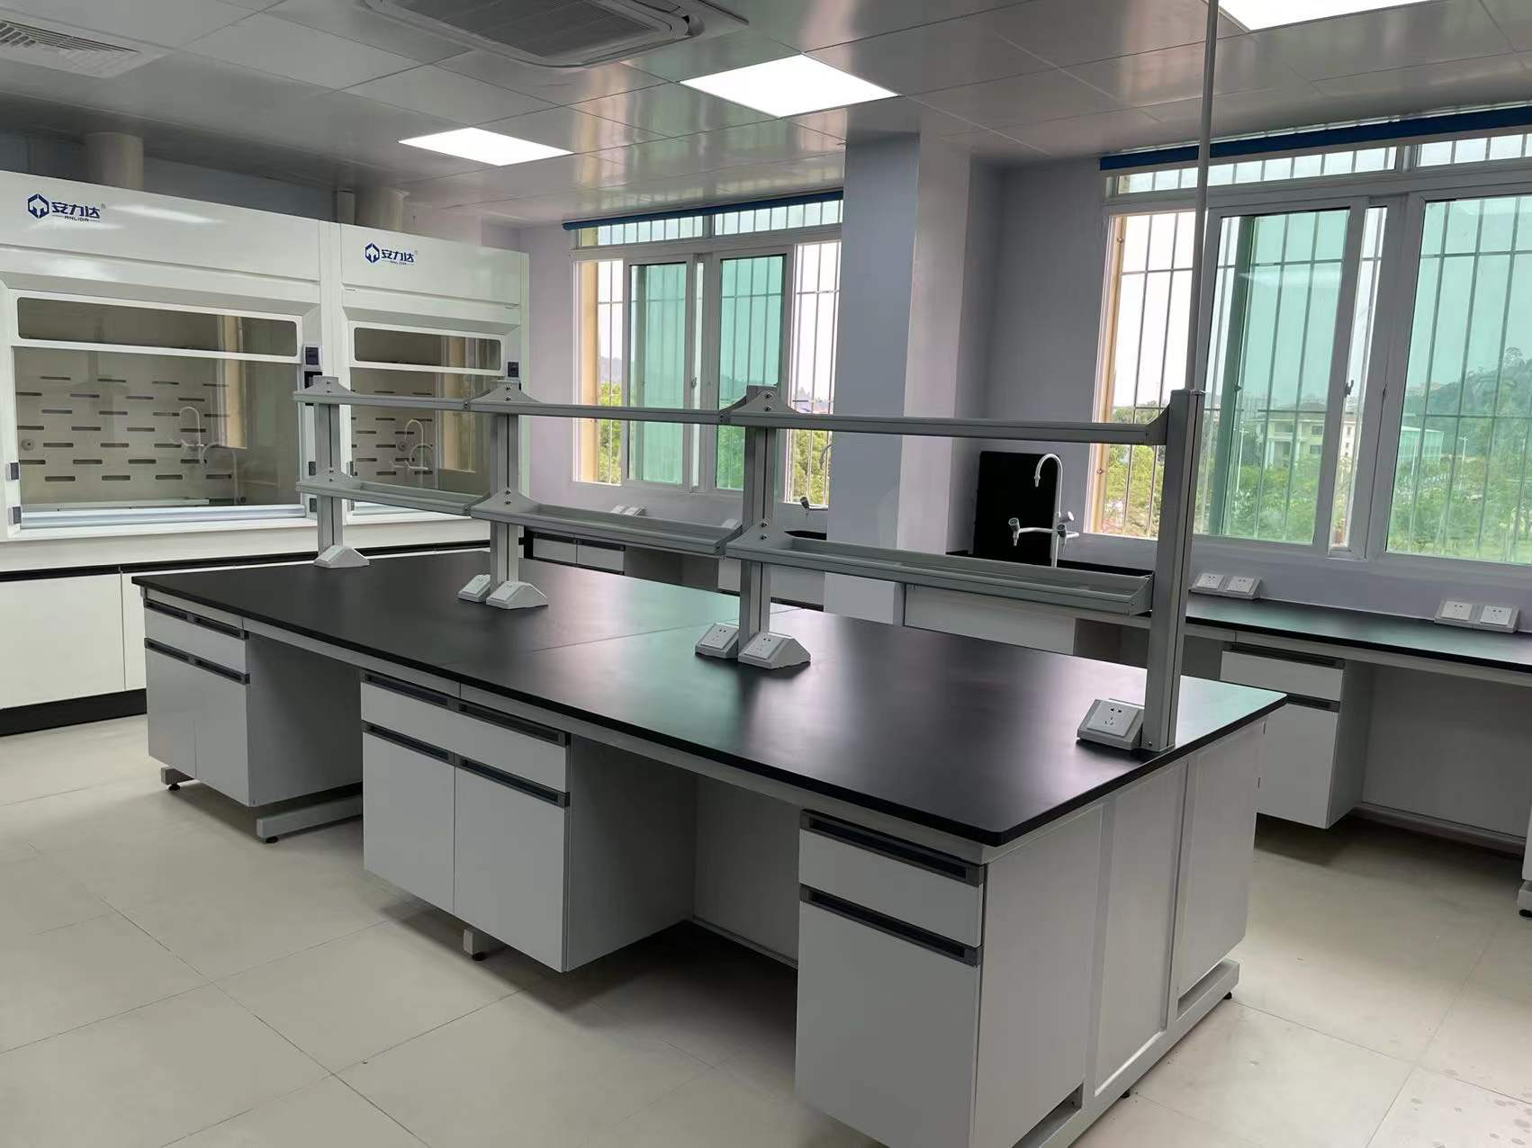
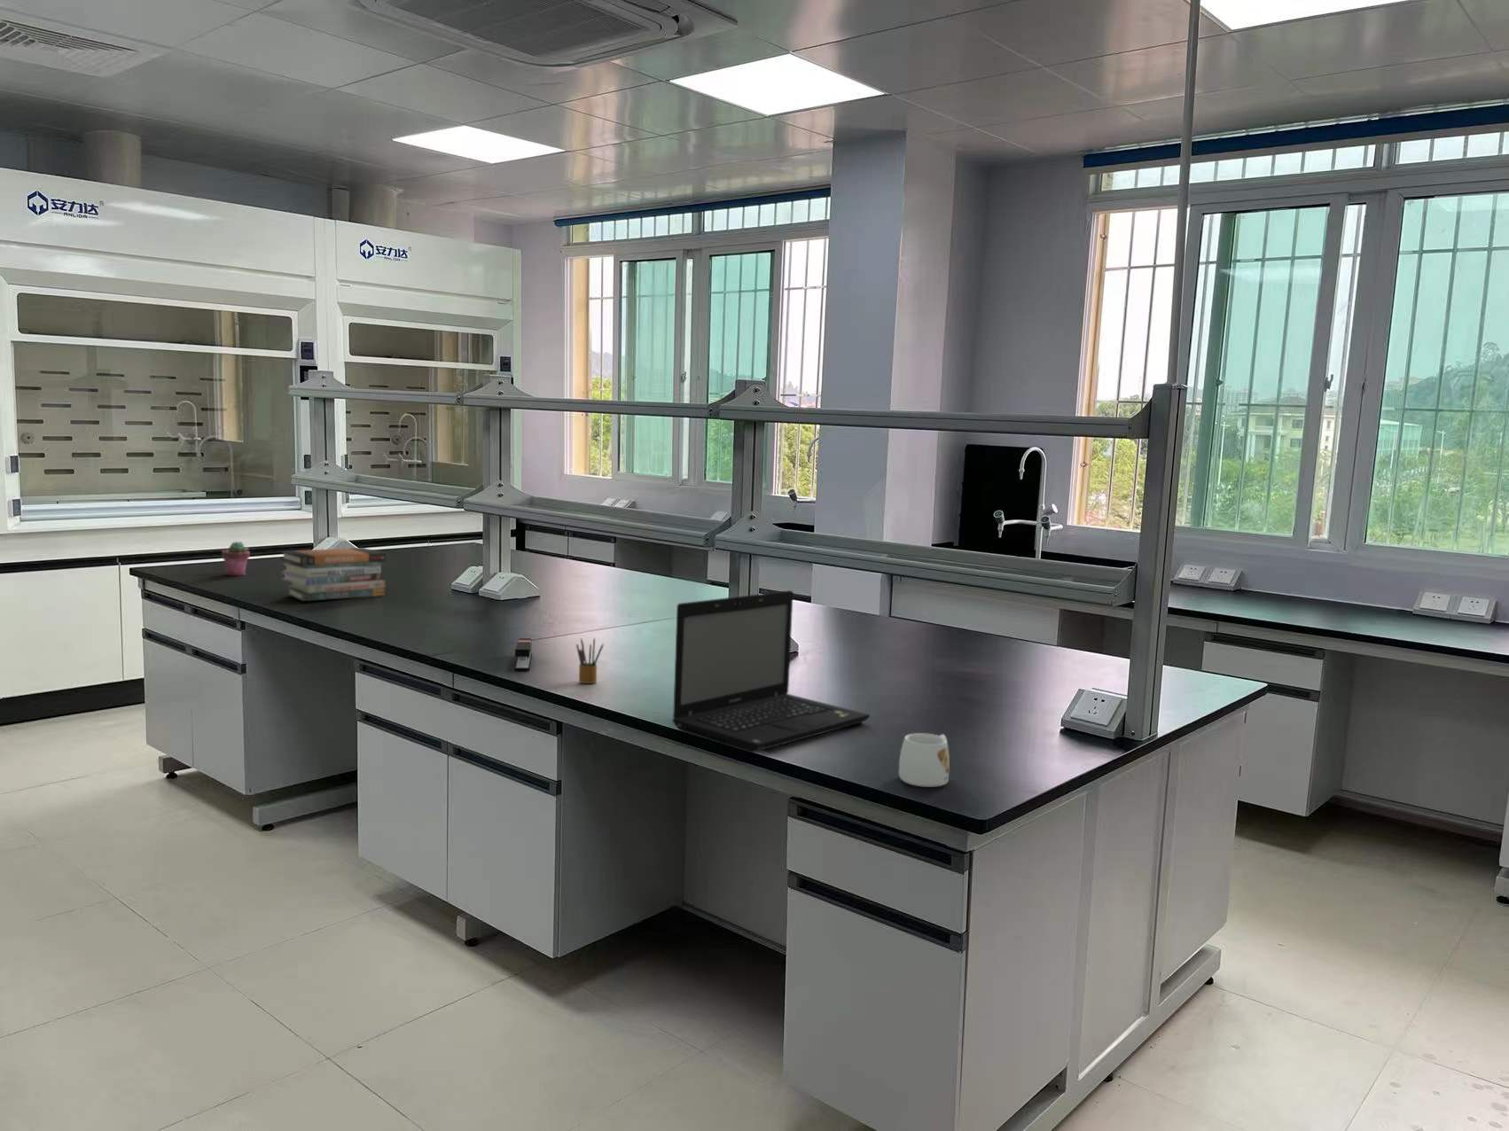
+ mug (929, 757)
+ pencil box (589, 661)
+ potted succulent (235, 557)
+ book stack (334, 574)
+ laptop (775, 665)
+ stapler (523, 651)
